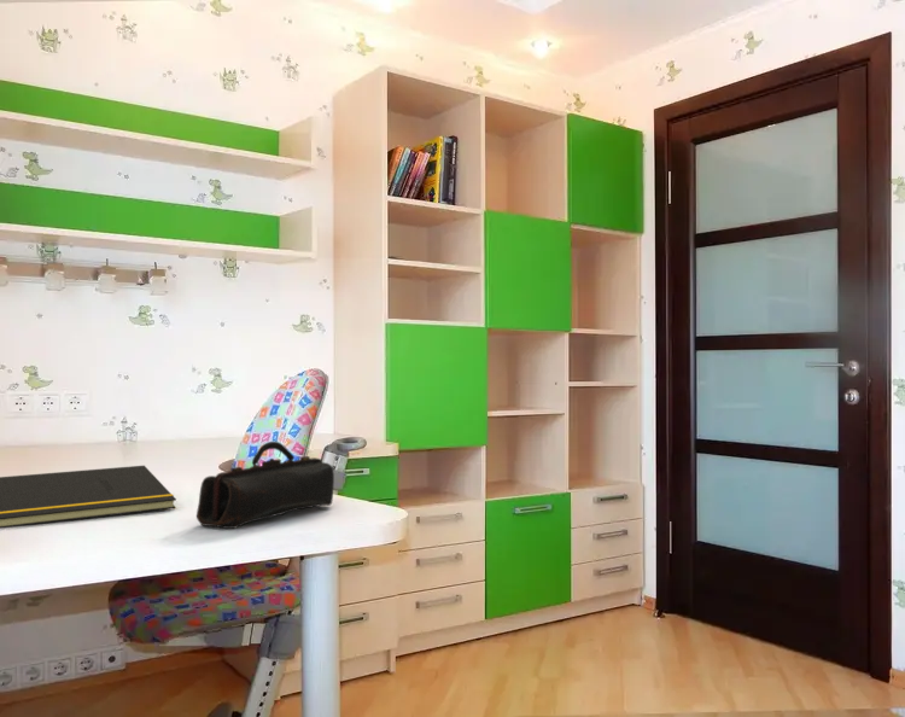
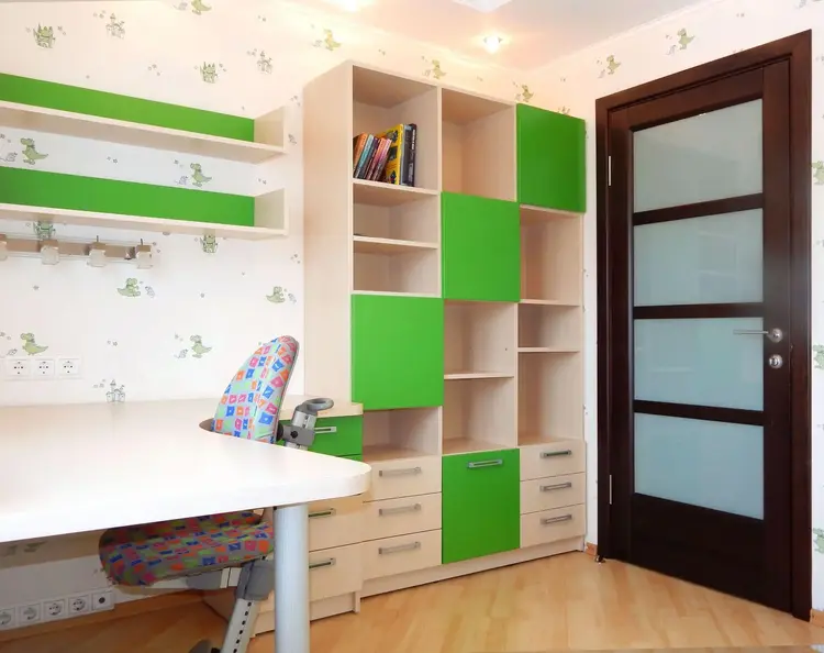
- notepad (77, 492)
- pencil case (270, 478)
